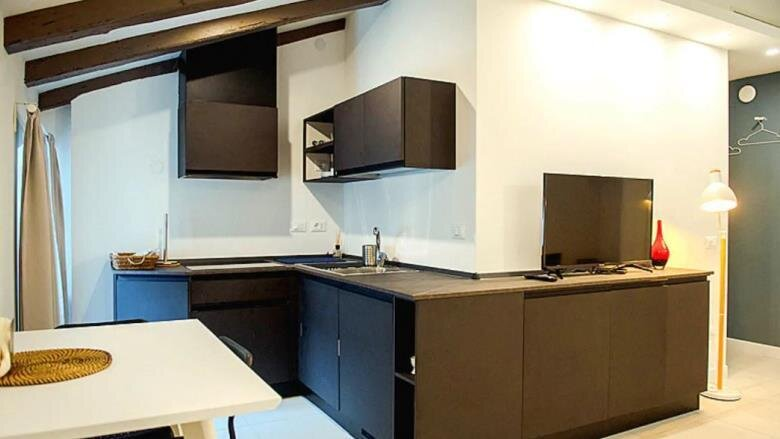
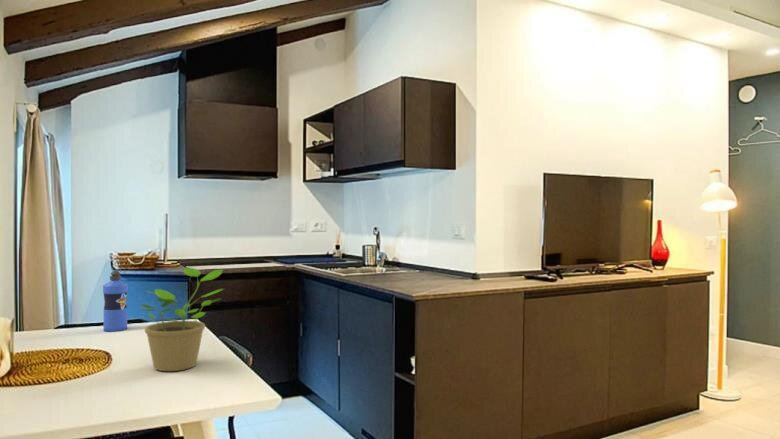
+ water bottle (115, 300)
+ potted plant (177, 320)
